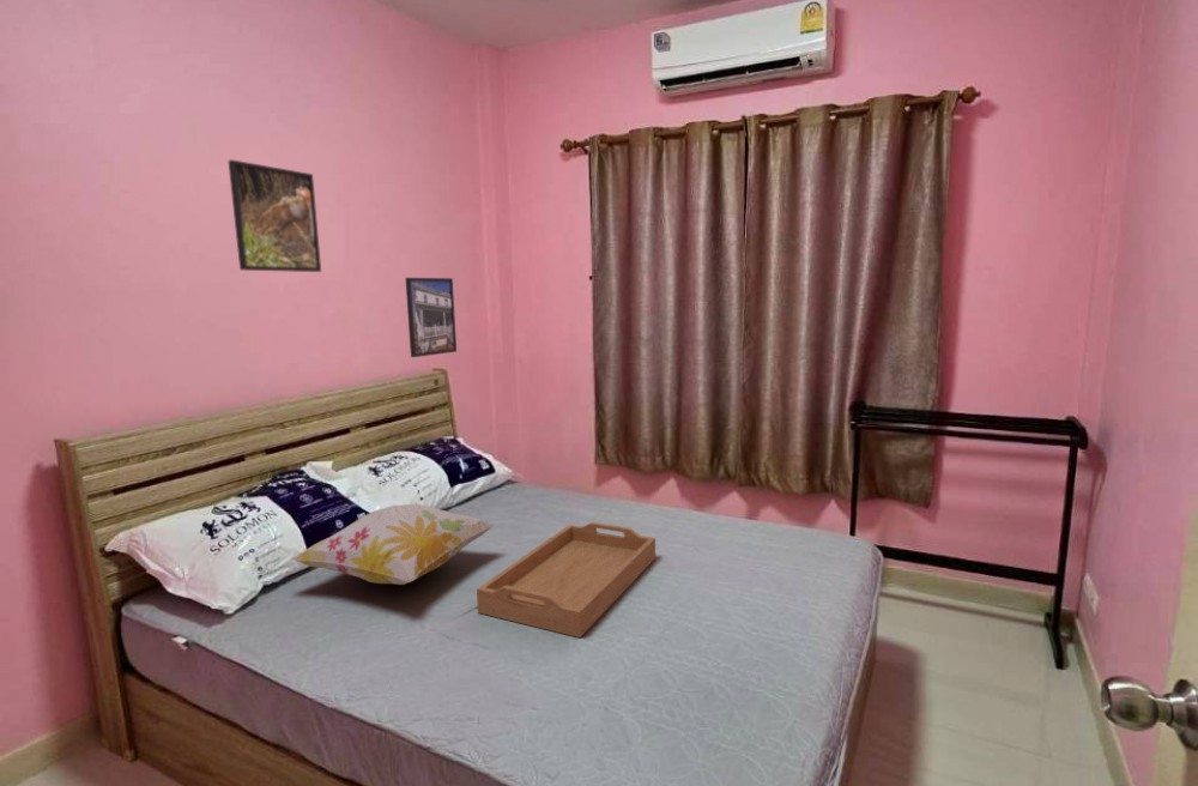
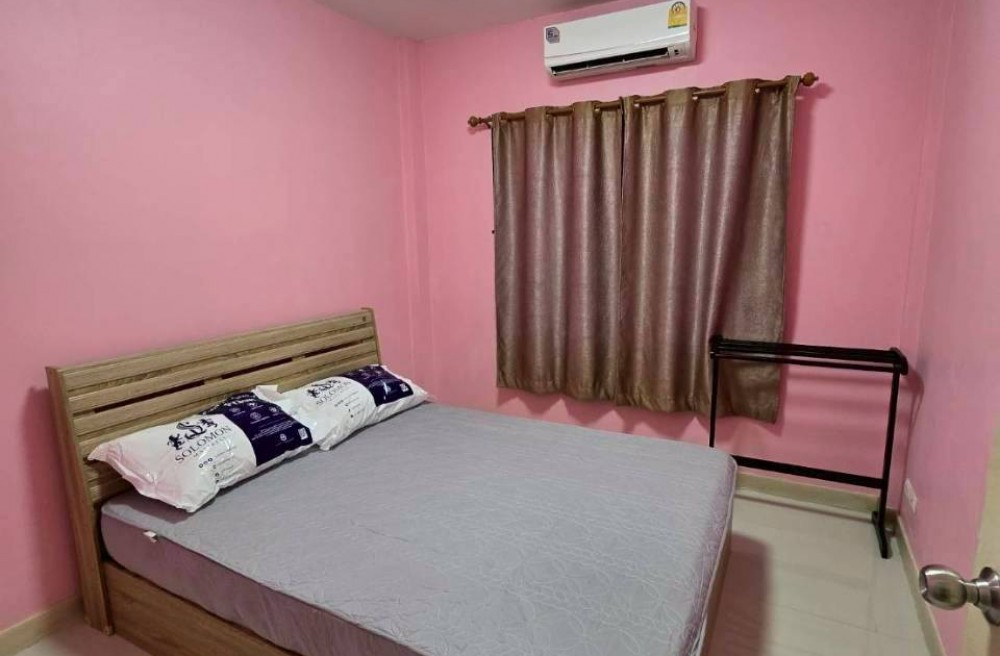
- serving tray (574, 568)
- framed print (278, 219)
- decorative pillow (399, 540)
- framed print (431, 316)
